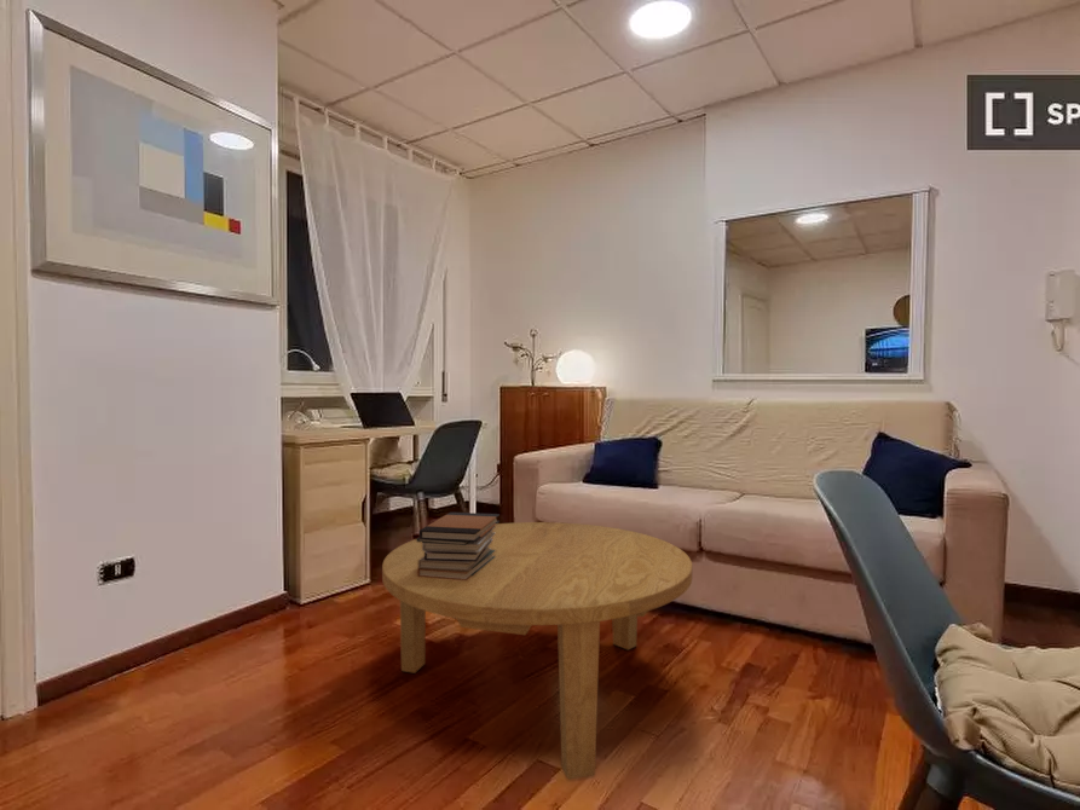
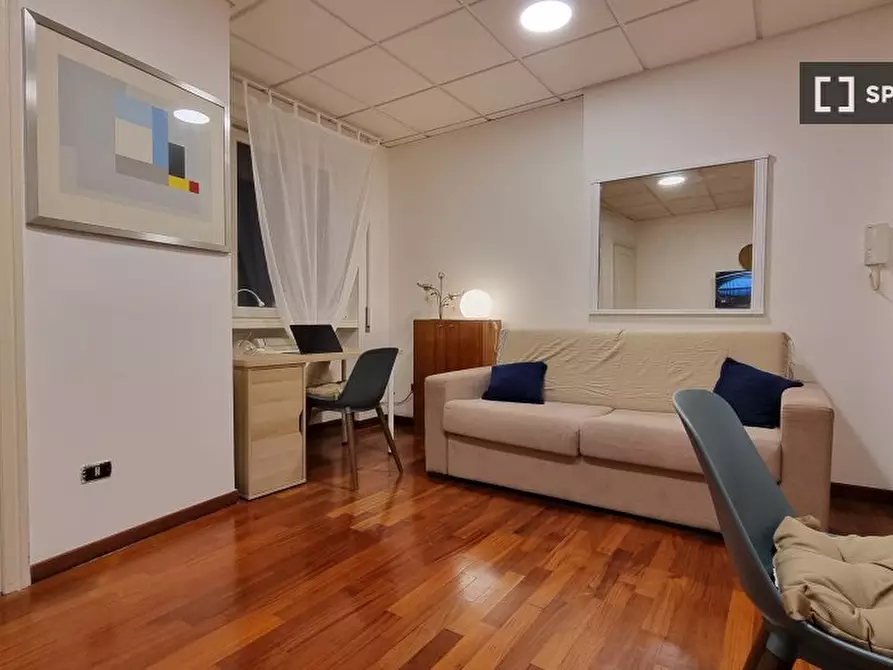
- book stack (460, 543)
- coffee table (537, 620)
